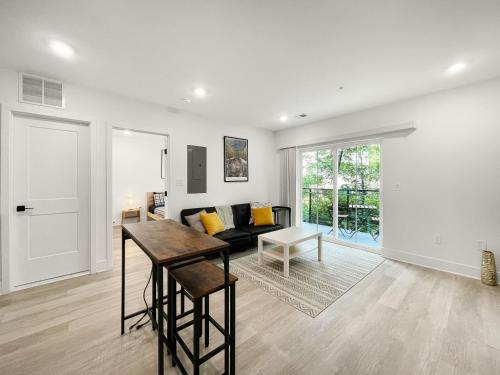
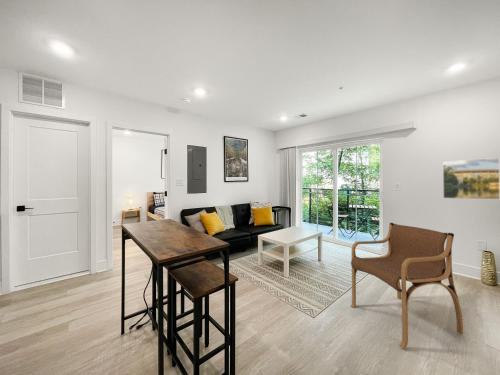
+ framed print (469, 179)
+ armchair (399, 273)
